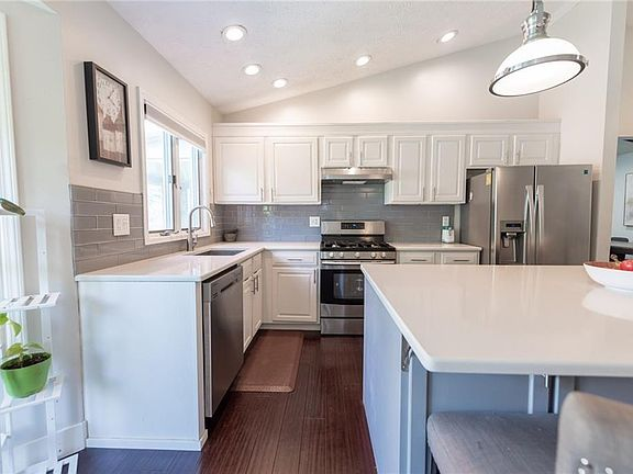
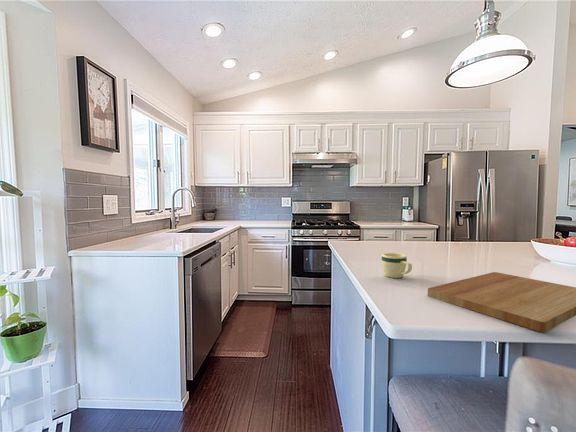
+ mug (397, 266)
+ cutting board (512, 294)
